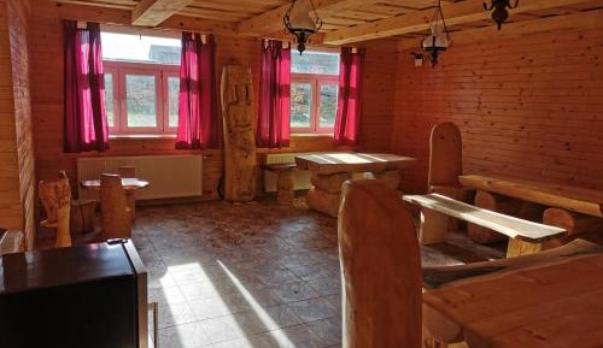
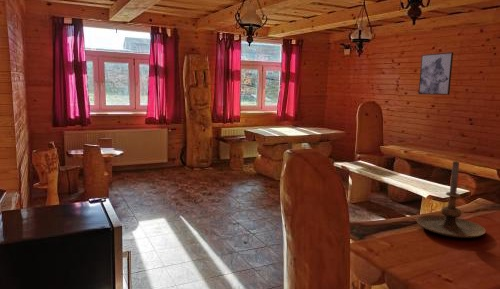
+ wall art (435, 74)
+ candle holder (452, 195)
